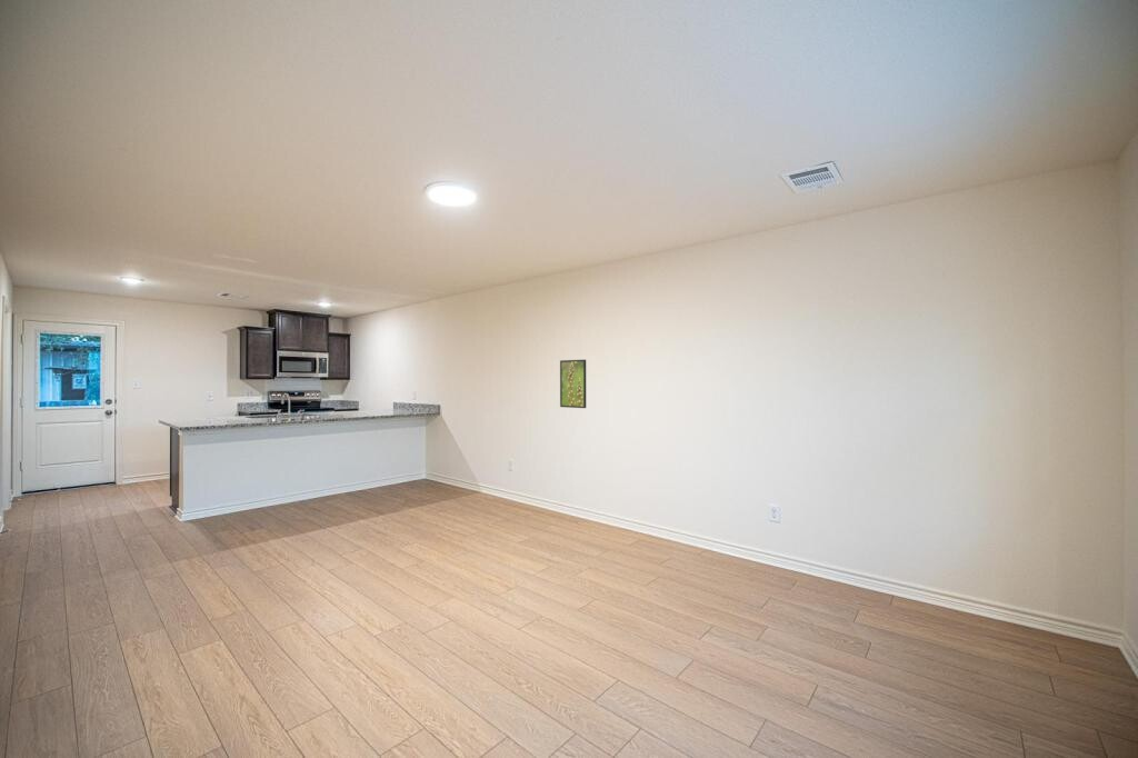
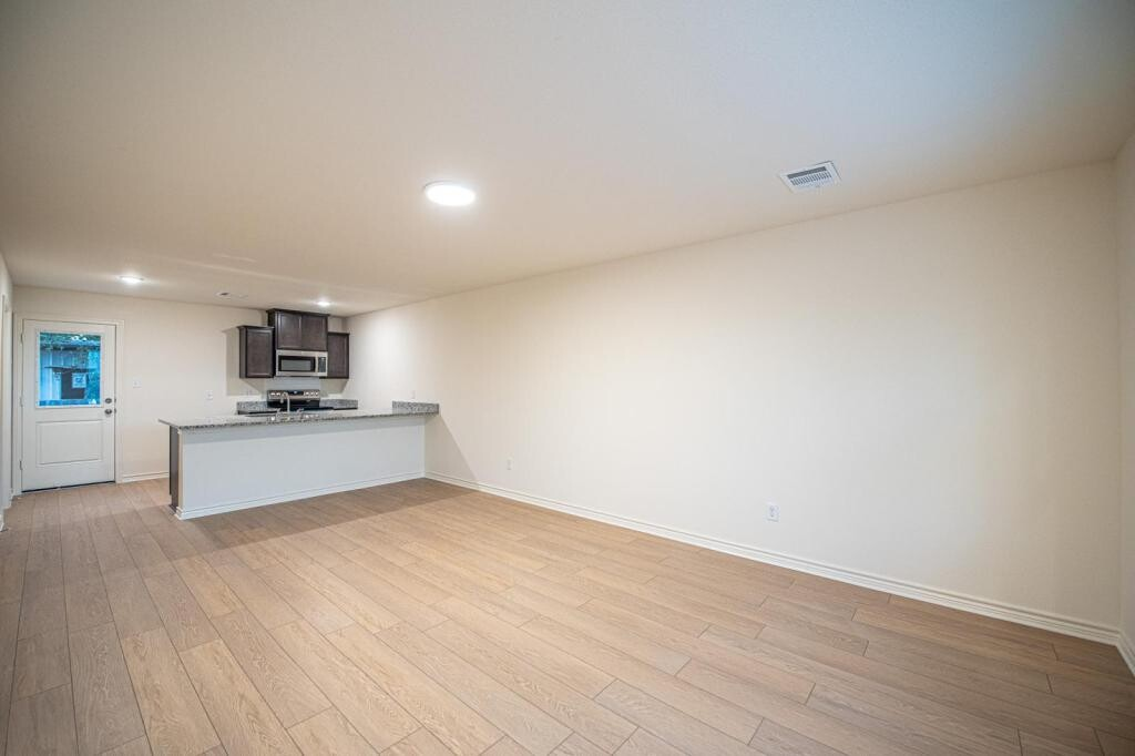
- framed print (572, 383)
